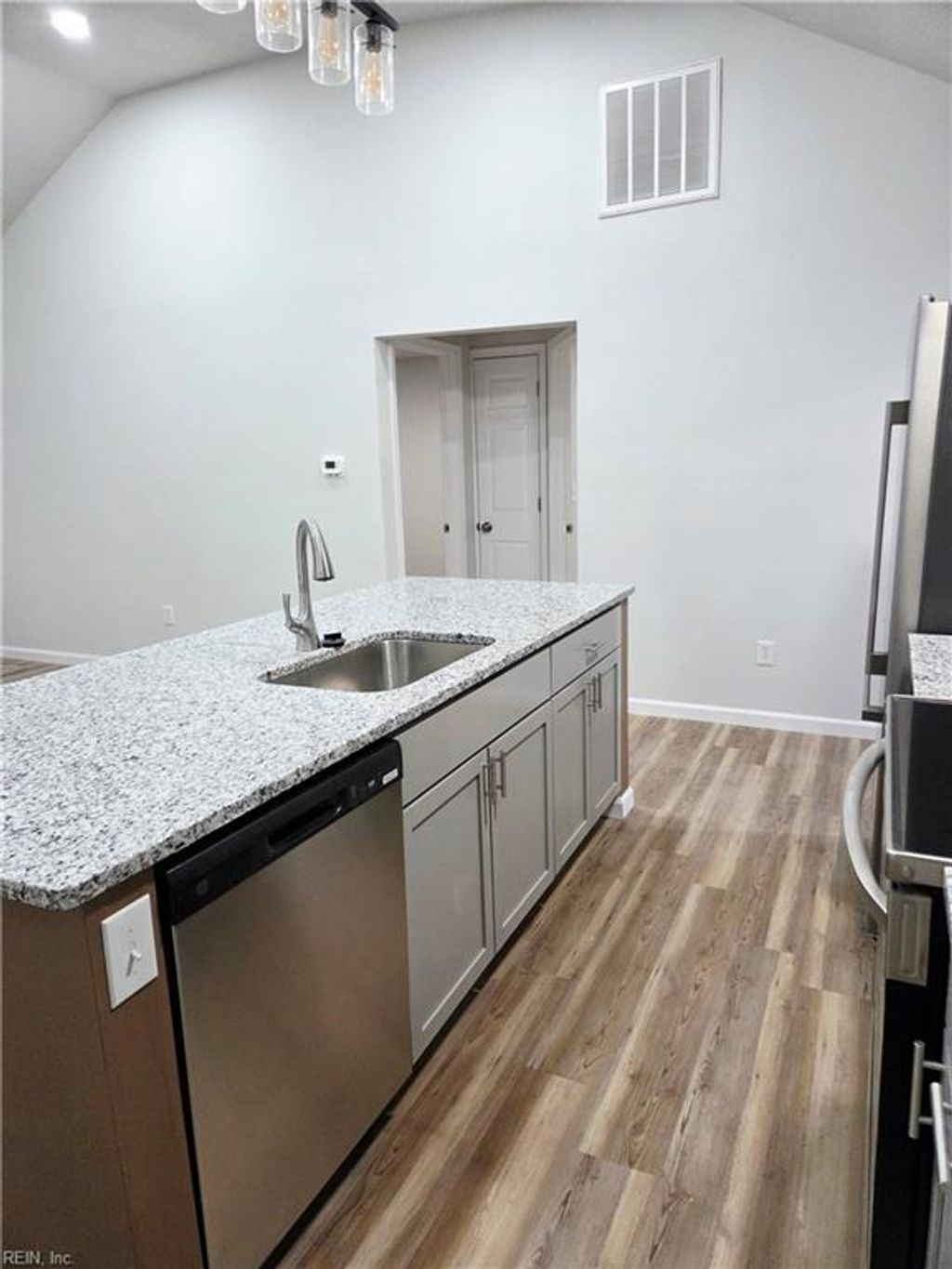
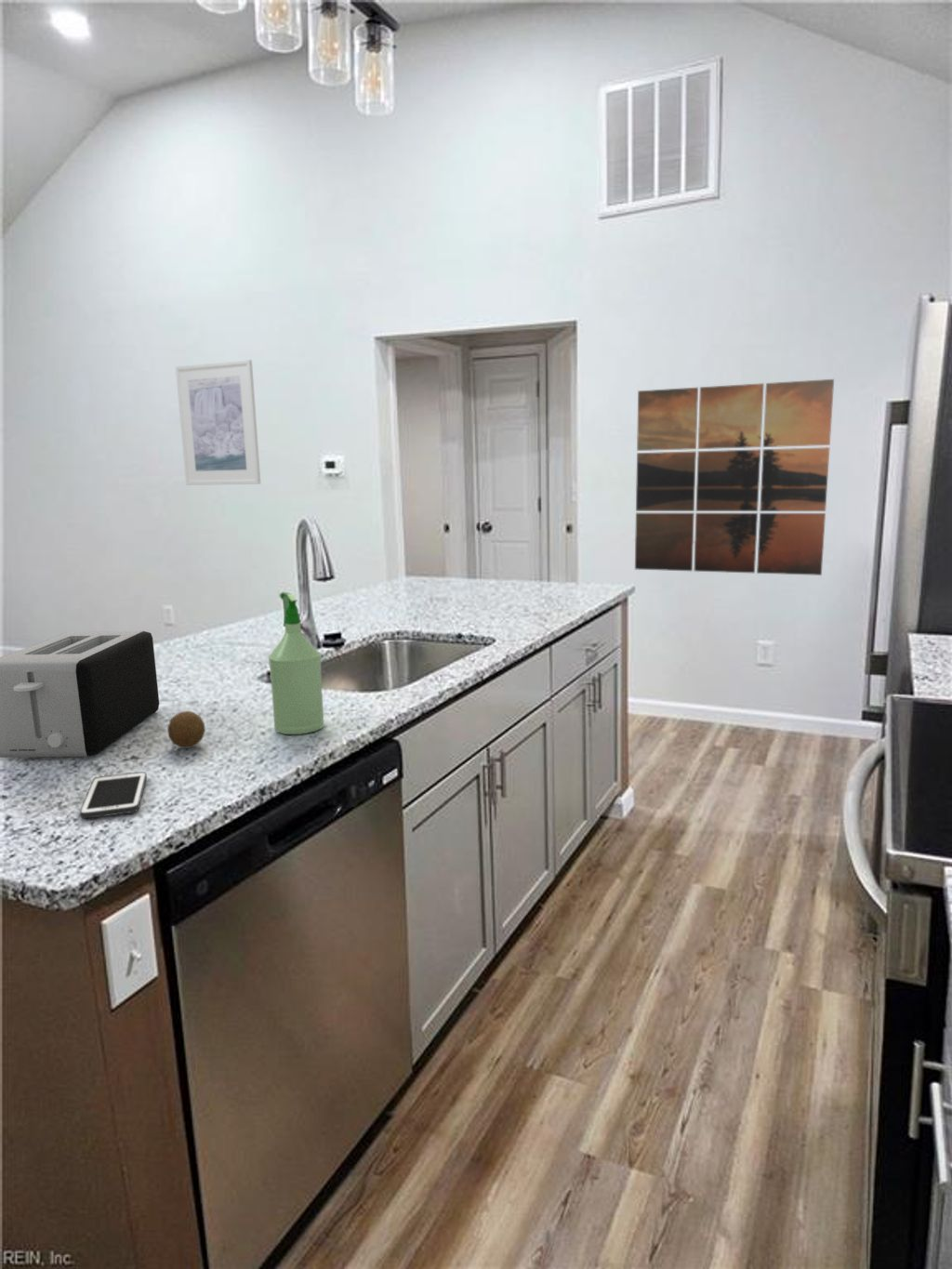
+ spray bottle (295, 661)
+ cell phone (114, 794)
+ fruit (186, 729)
+ toaster (78, 689)
+ wall art (727, 481)
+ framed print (218, 424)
